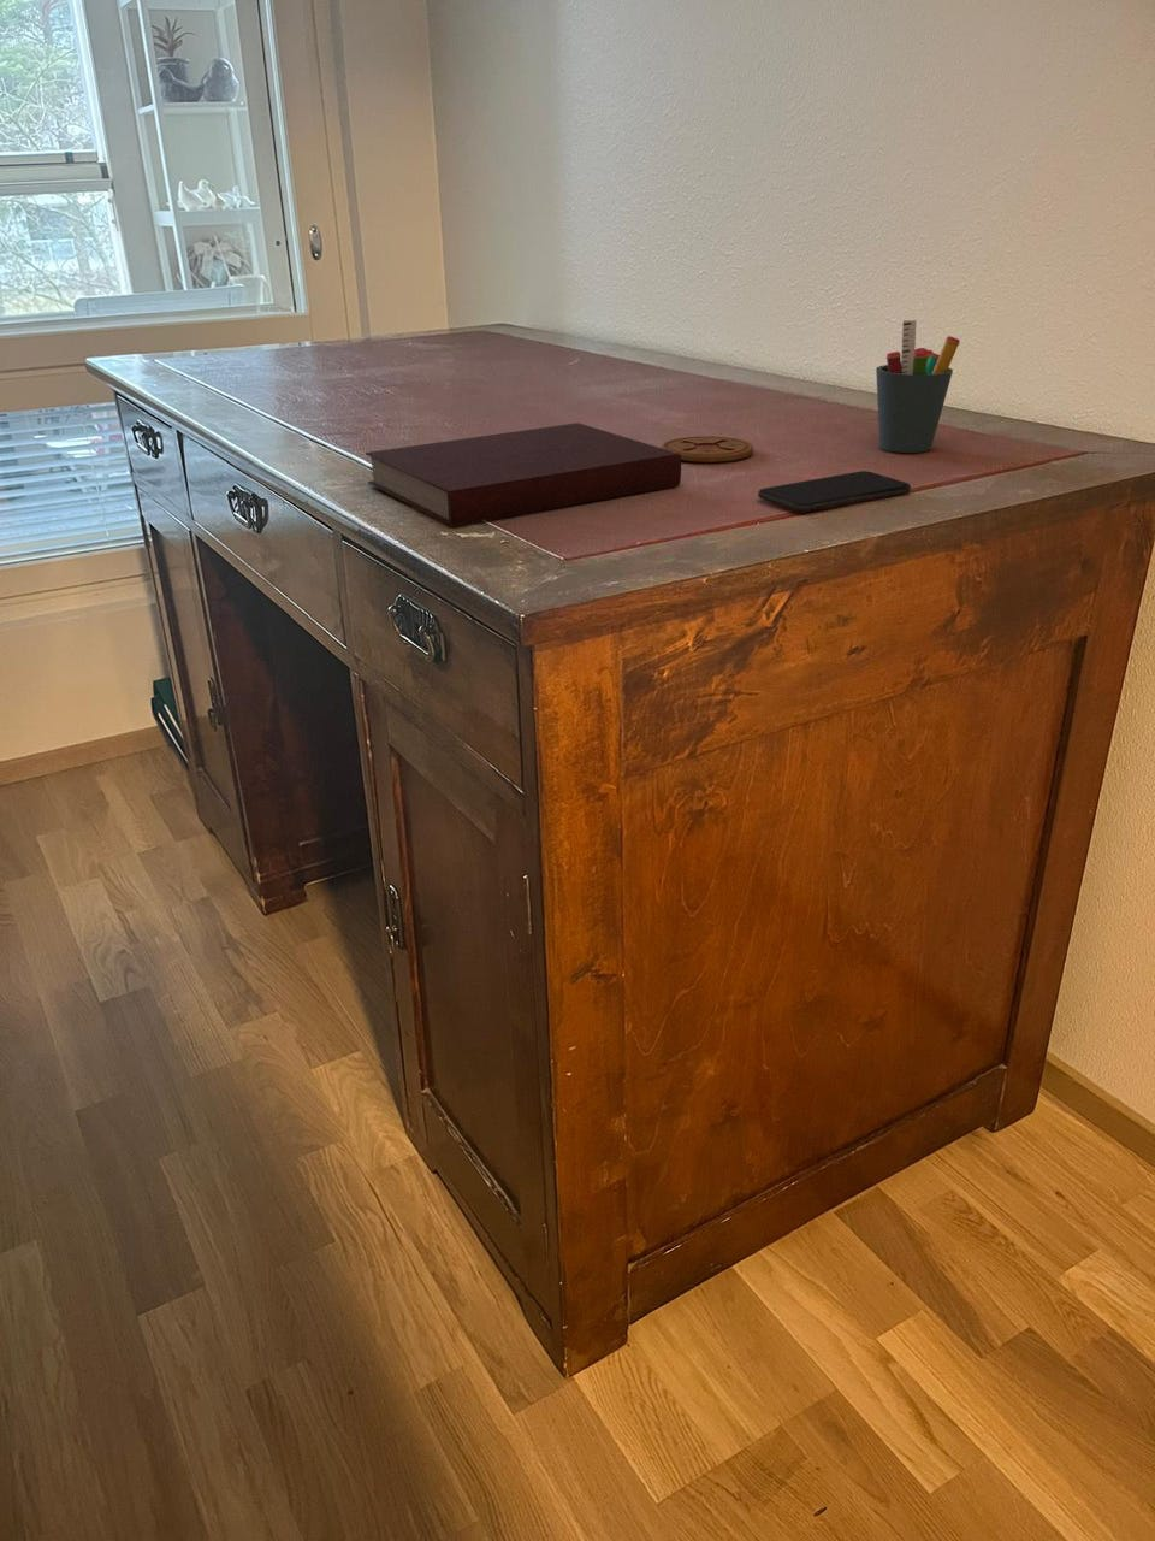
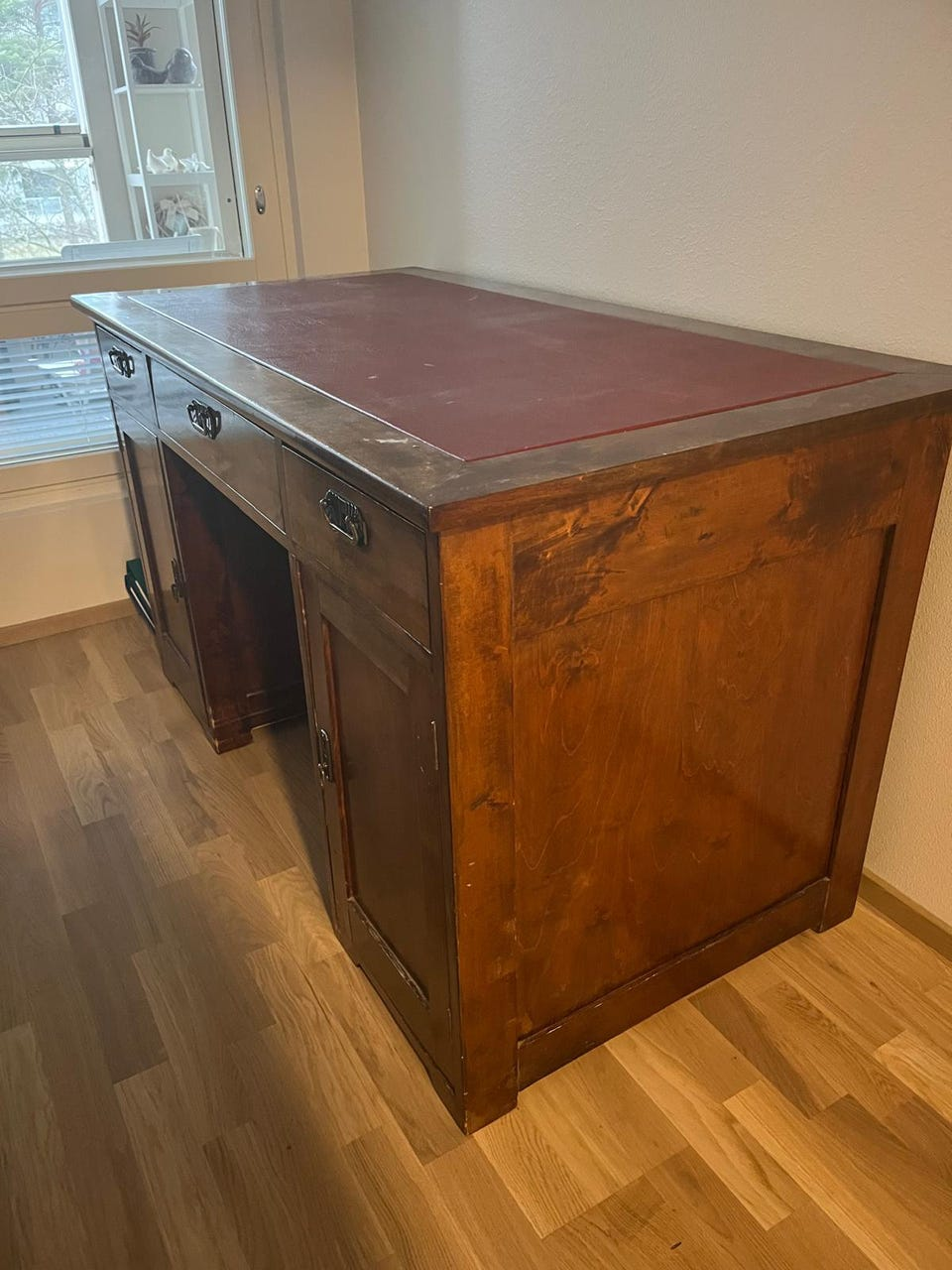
- pen holder (914, 386)
- smartphone (833, 490)
- notebook (520, 468)
- coaster (706, 448)
